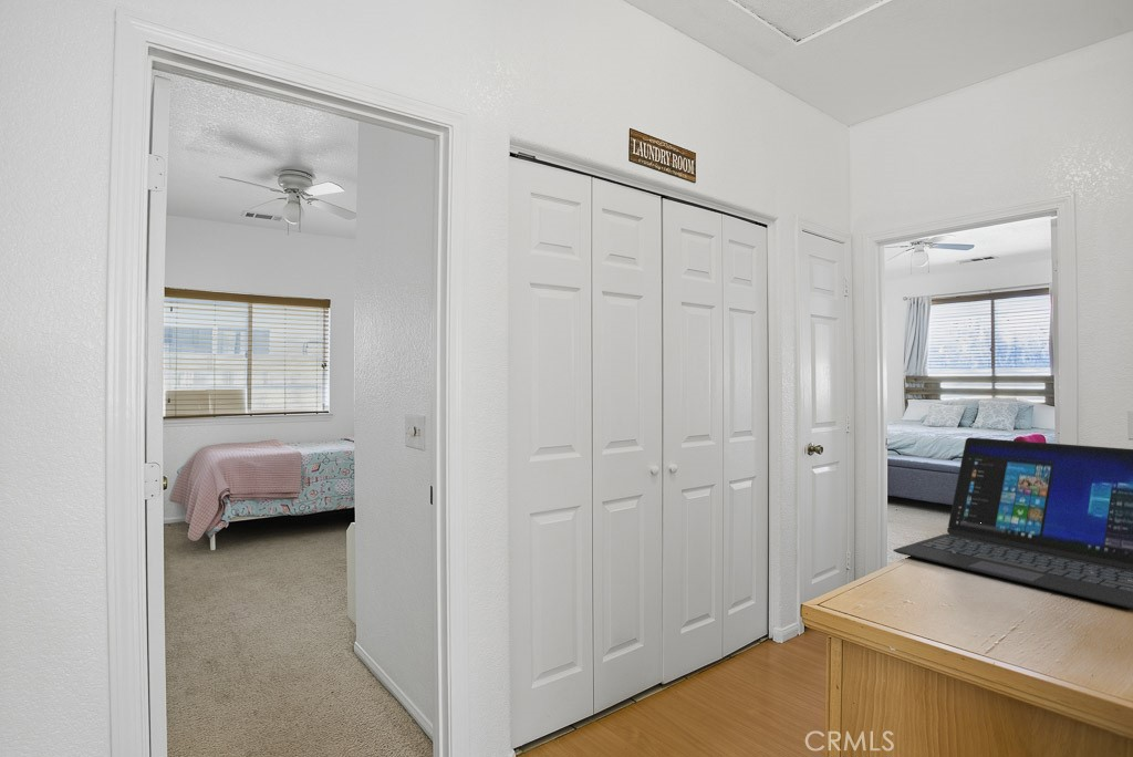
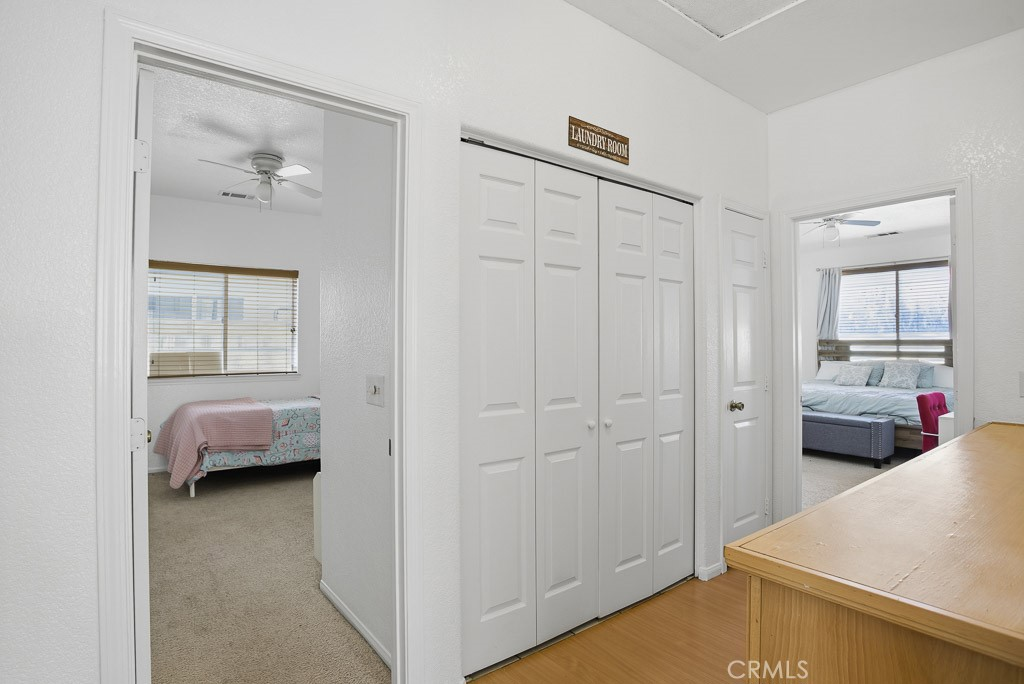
- laptop (1033, 505)
